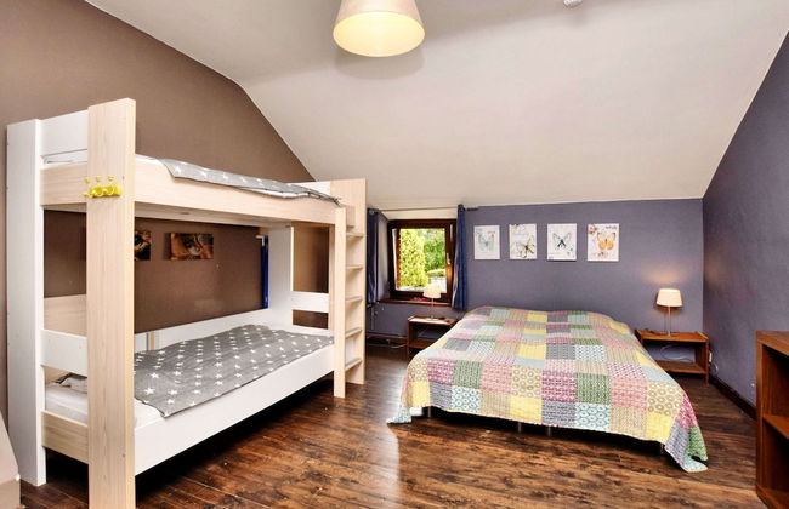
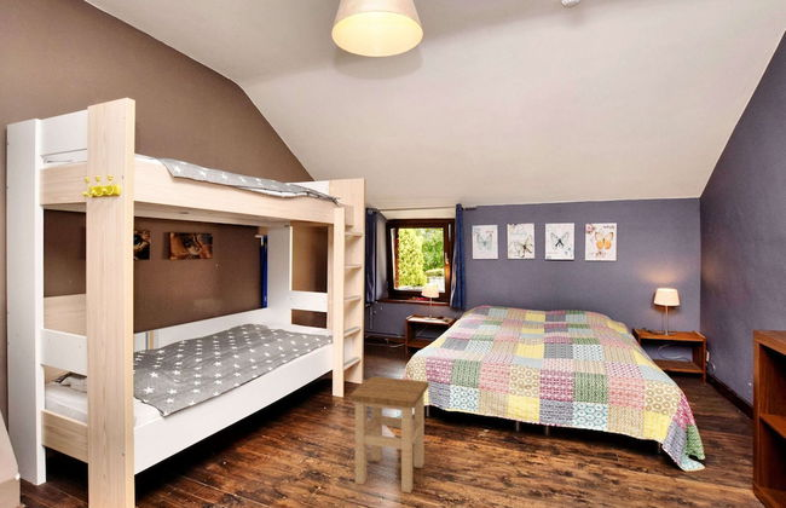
+ stool (392, 426)
